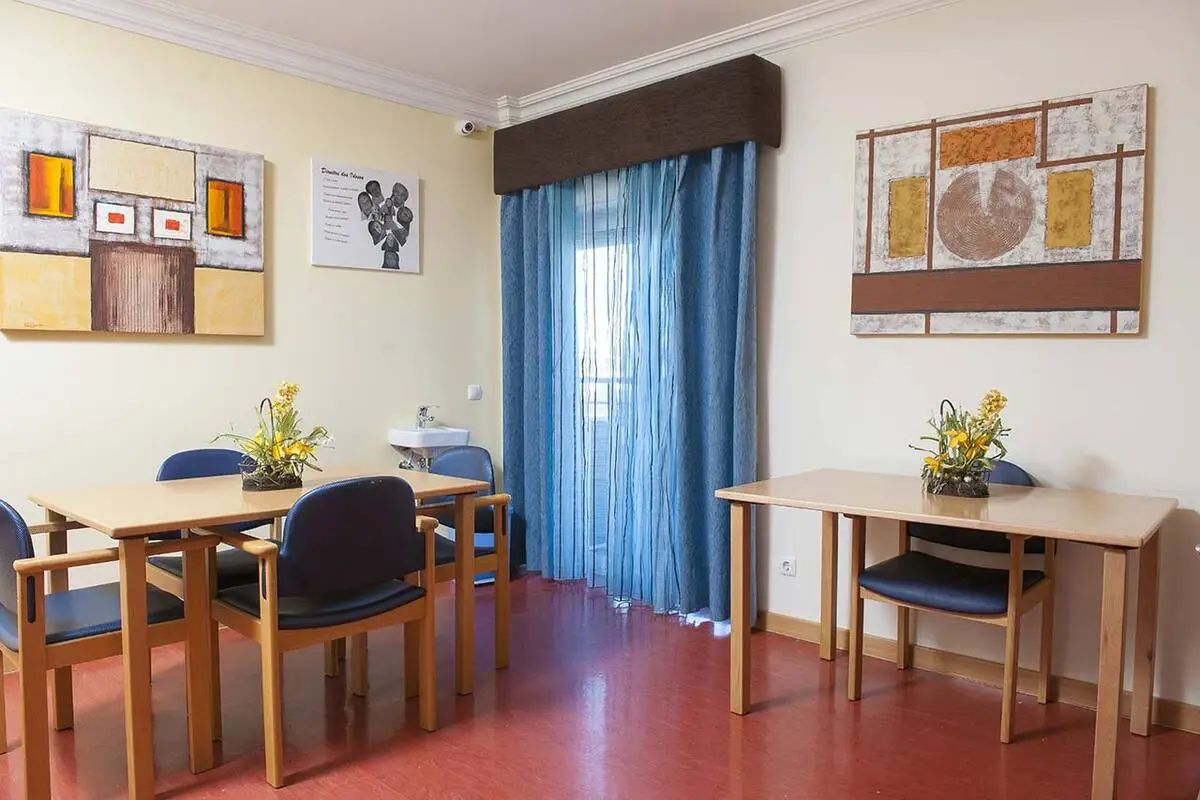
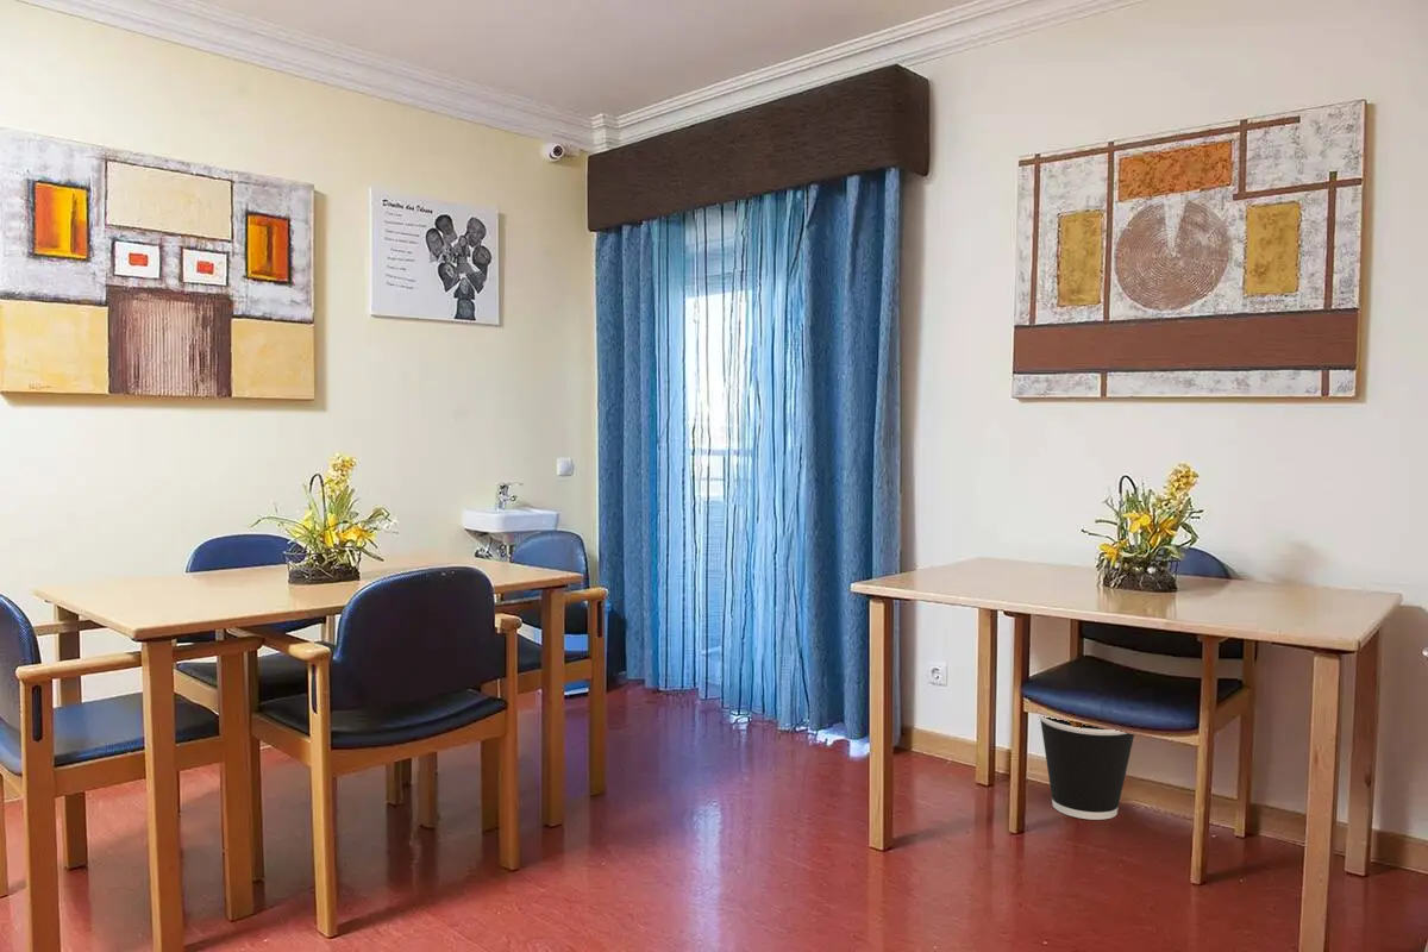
+ wastebasket (1085, 762)
